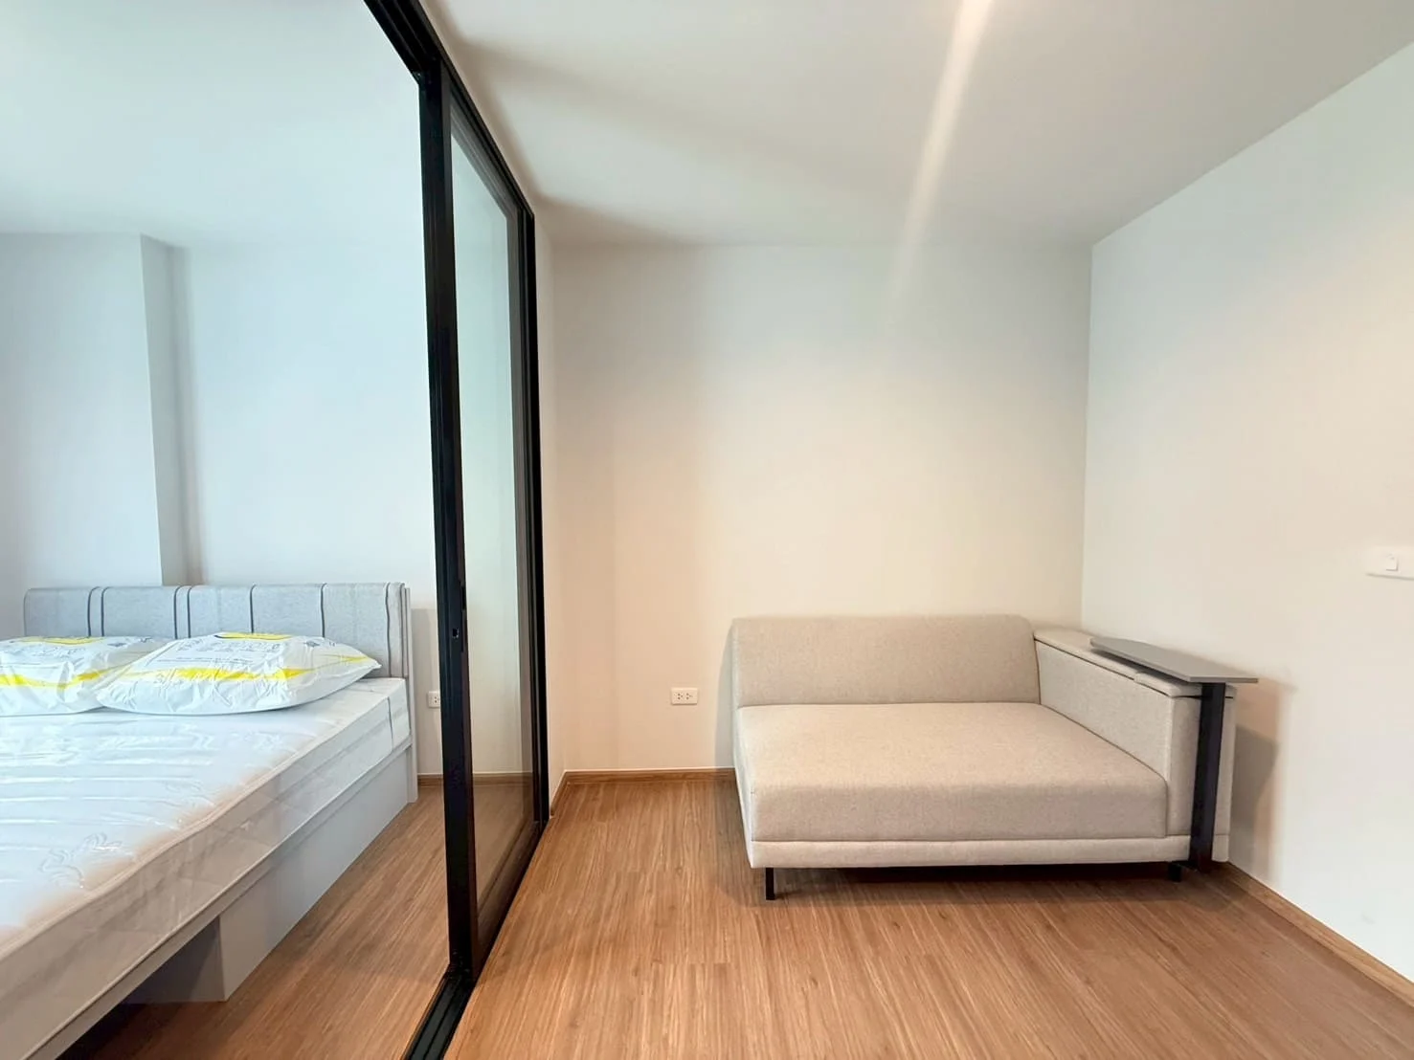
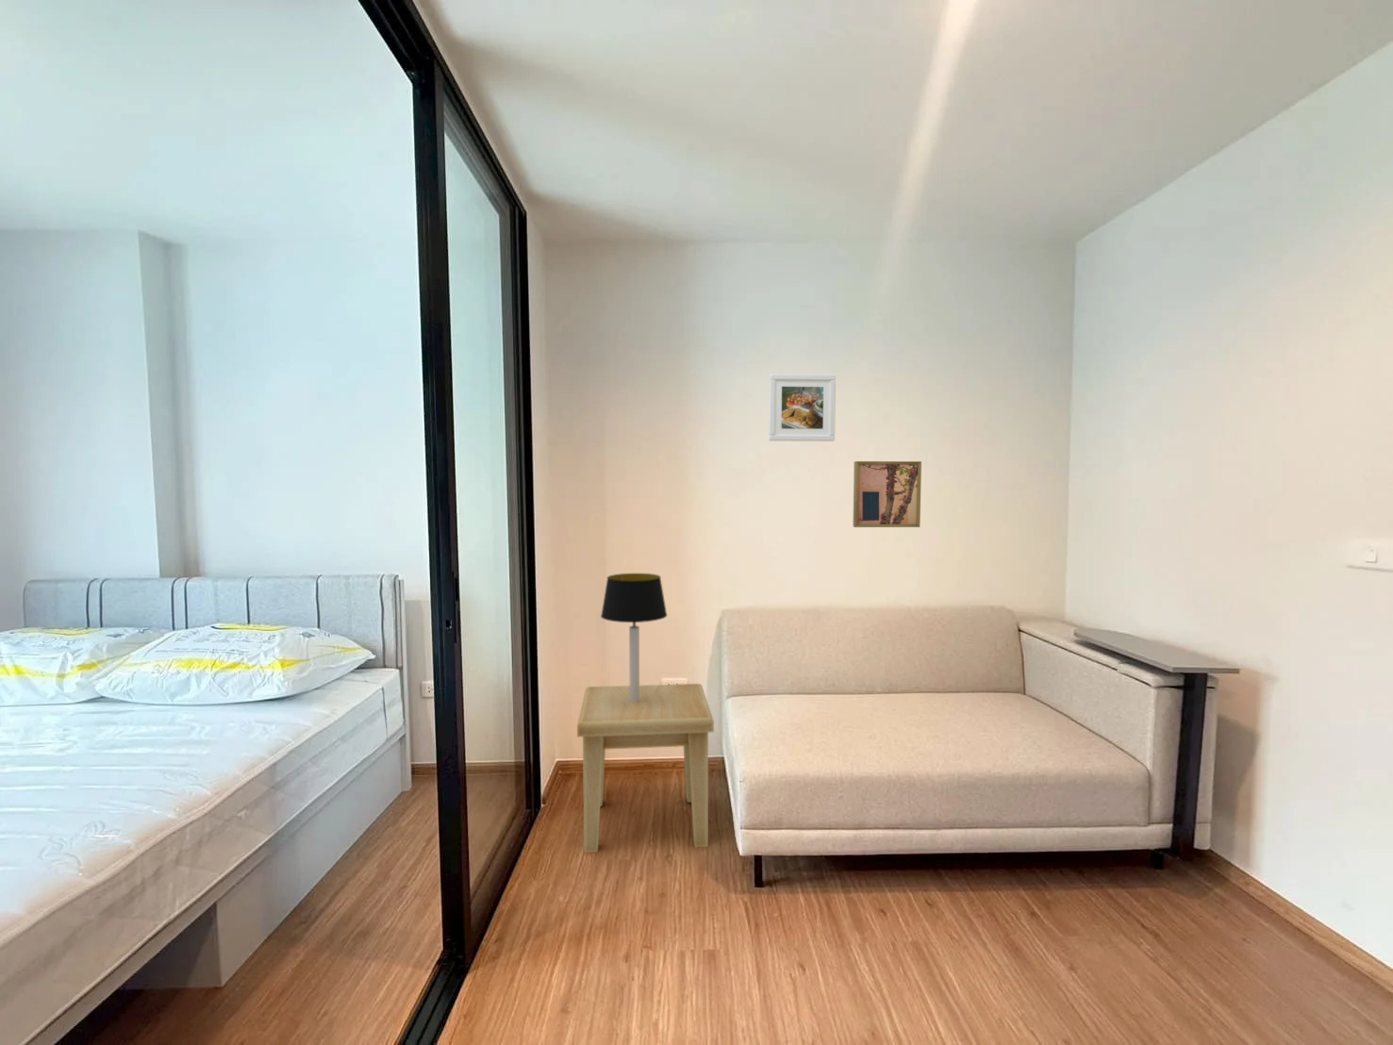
+ wall art (887, 494)
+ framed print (801, 407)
+ side table (645, 746)
+ table lamp (633, 639)
